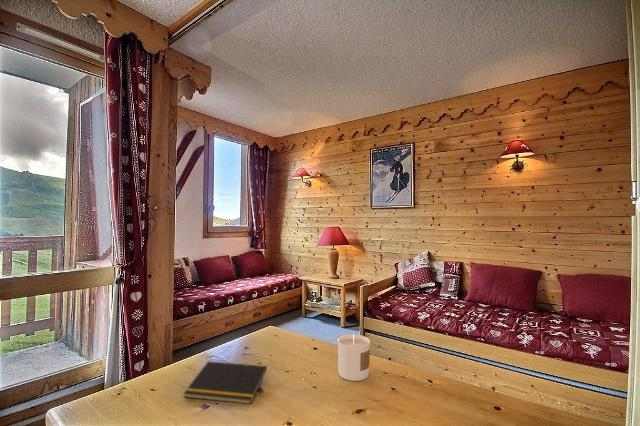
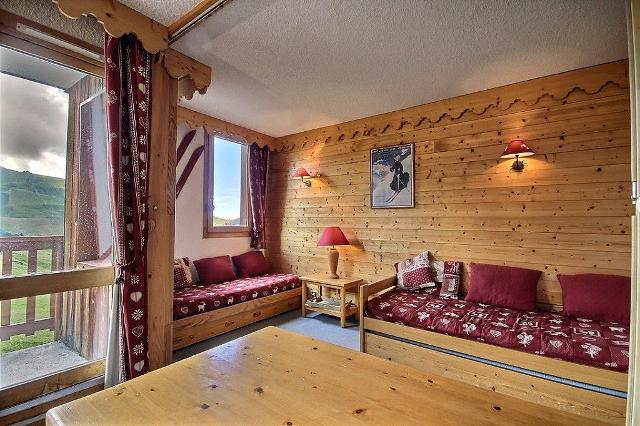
- notepad (227, 380)
- candle (353, 353)
